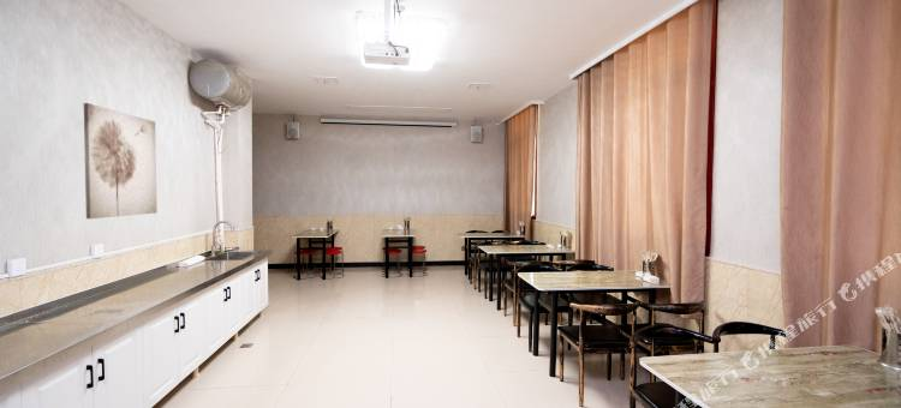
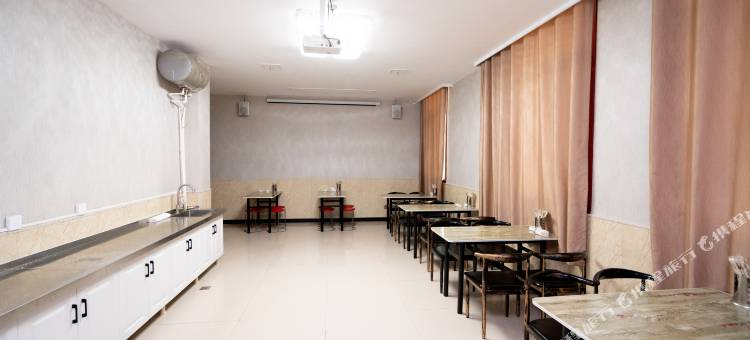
- wall art (124, 164)
